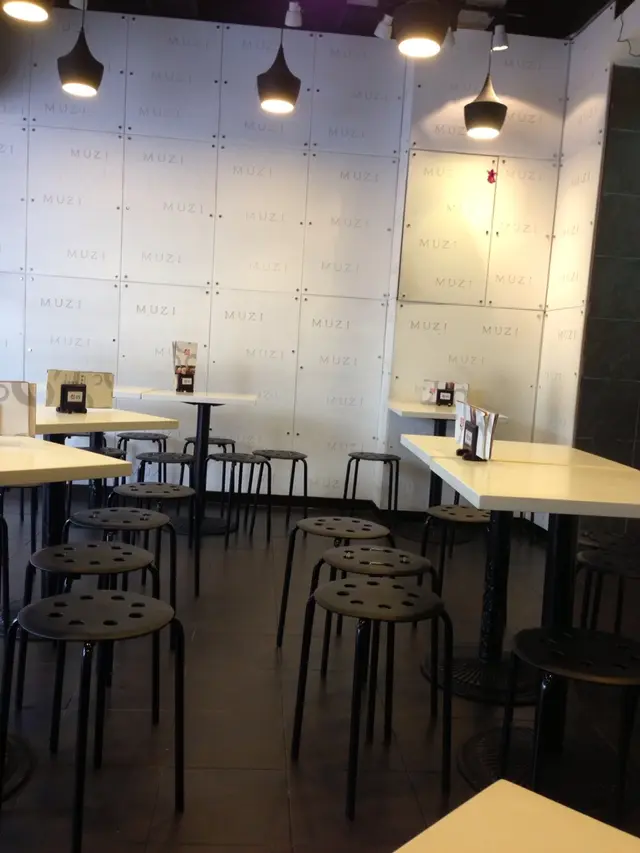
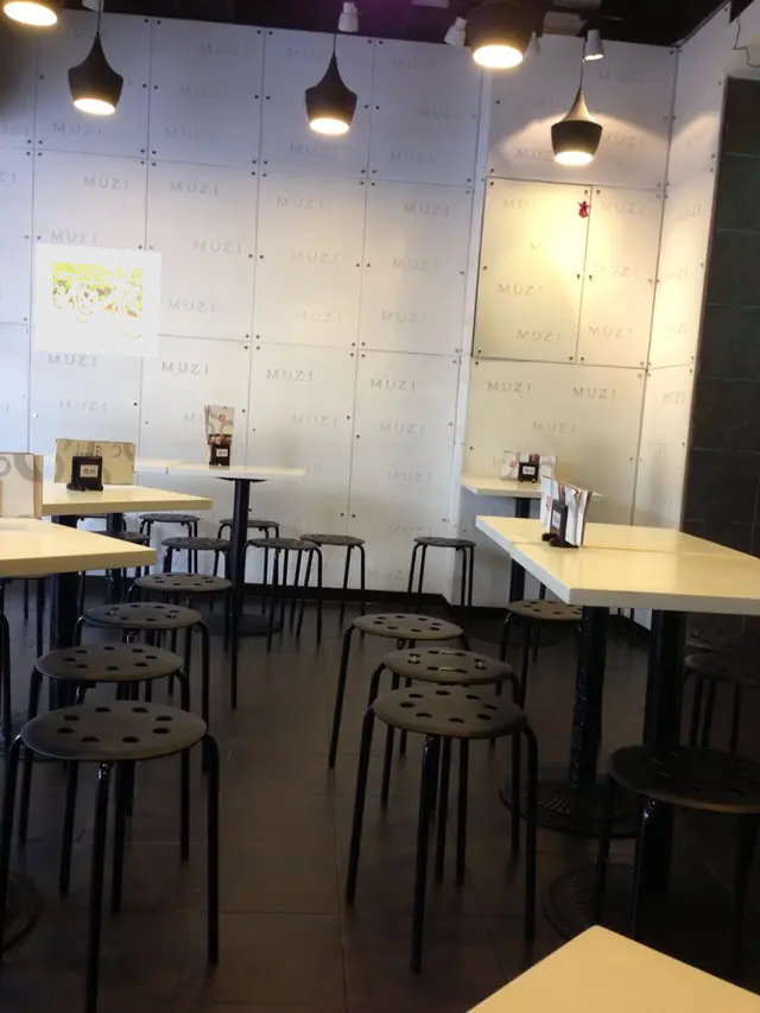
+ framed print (97, 300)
